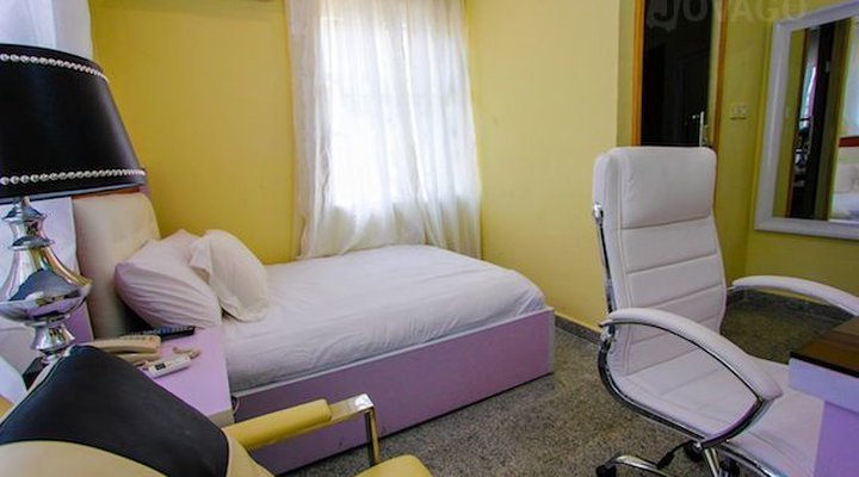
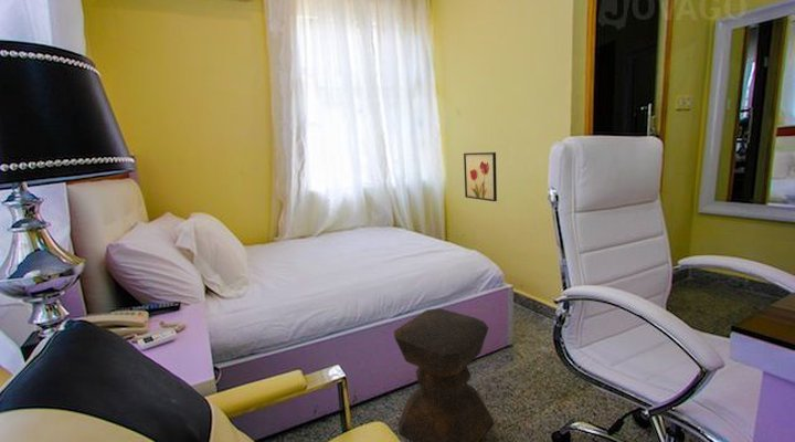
+ stool (443, 375)
+ wall art (480, 176)
